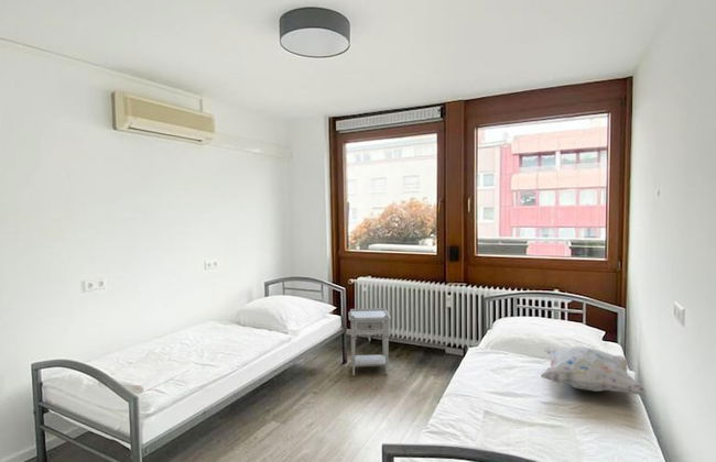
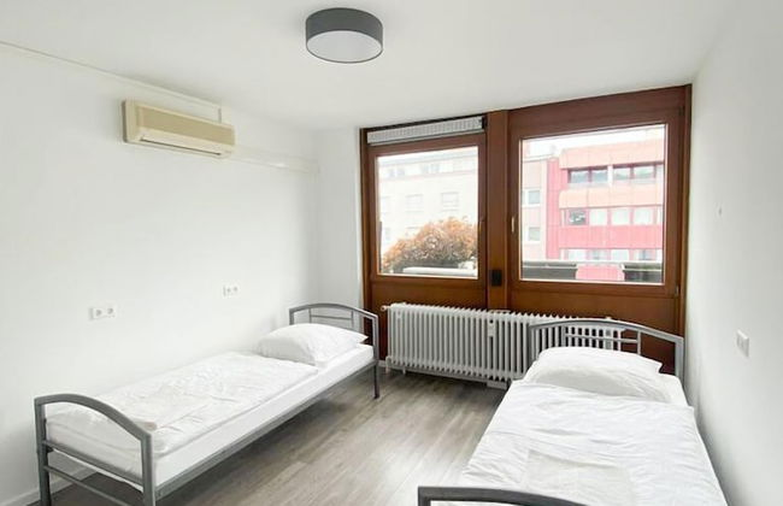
- decorative pillow (587, 367)
- nightstand (369, 334)
